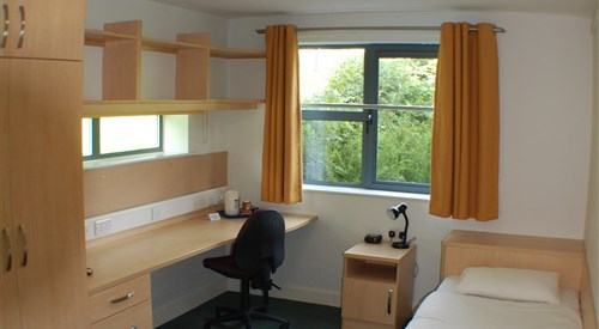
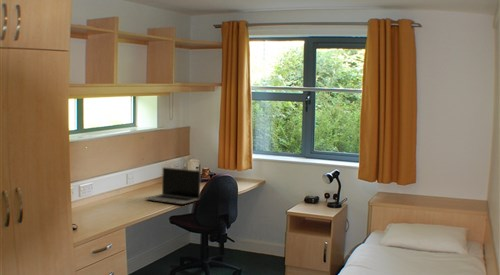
+ laptop (172, 185)
